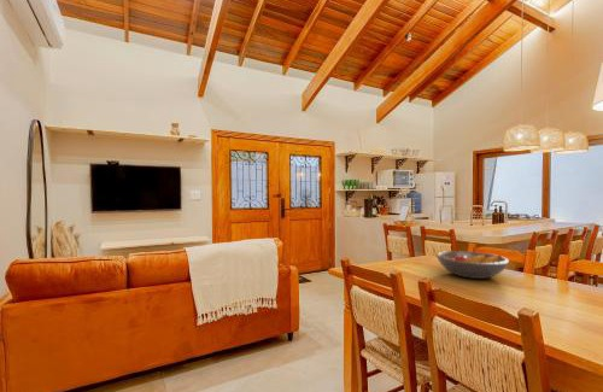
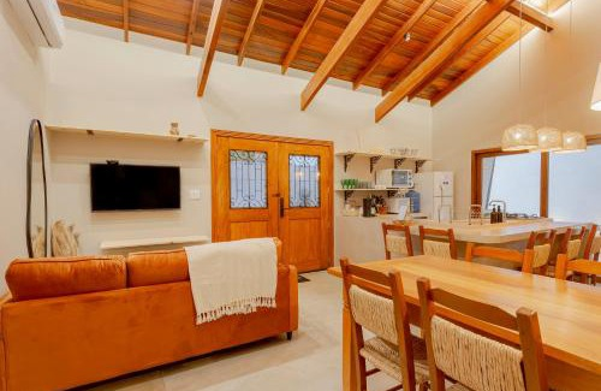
- fruit bowl (470, 263)
